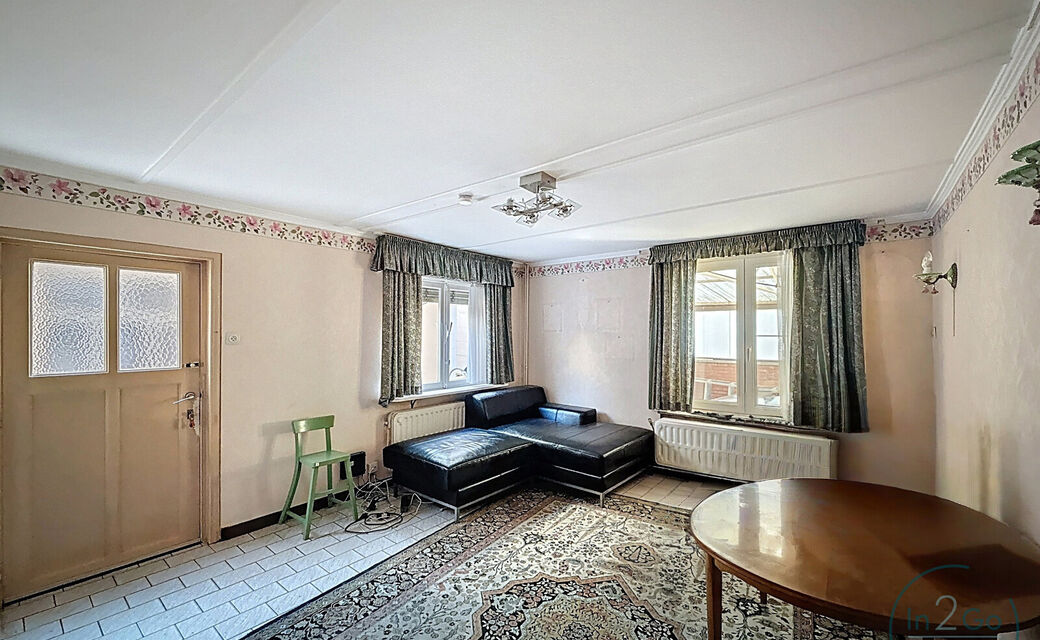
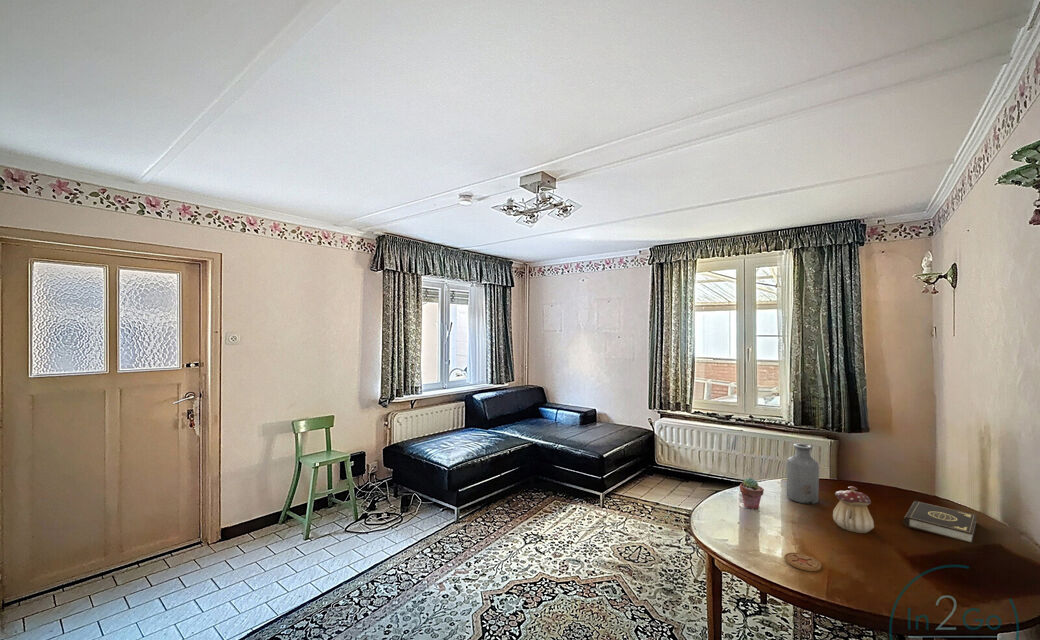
+ bottle (802, 472)
+ potted succulent (751, 492)
+ coaster (802, 561)
+ teapot (852, 507)
+ book (940, 520)
